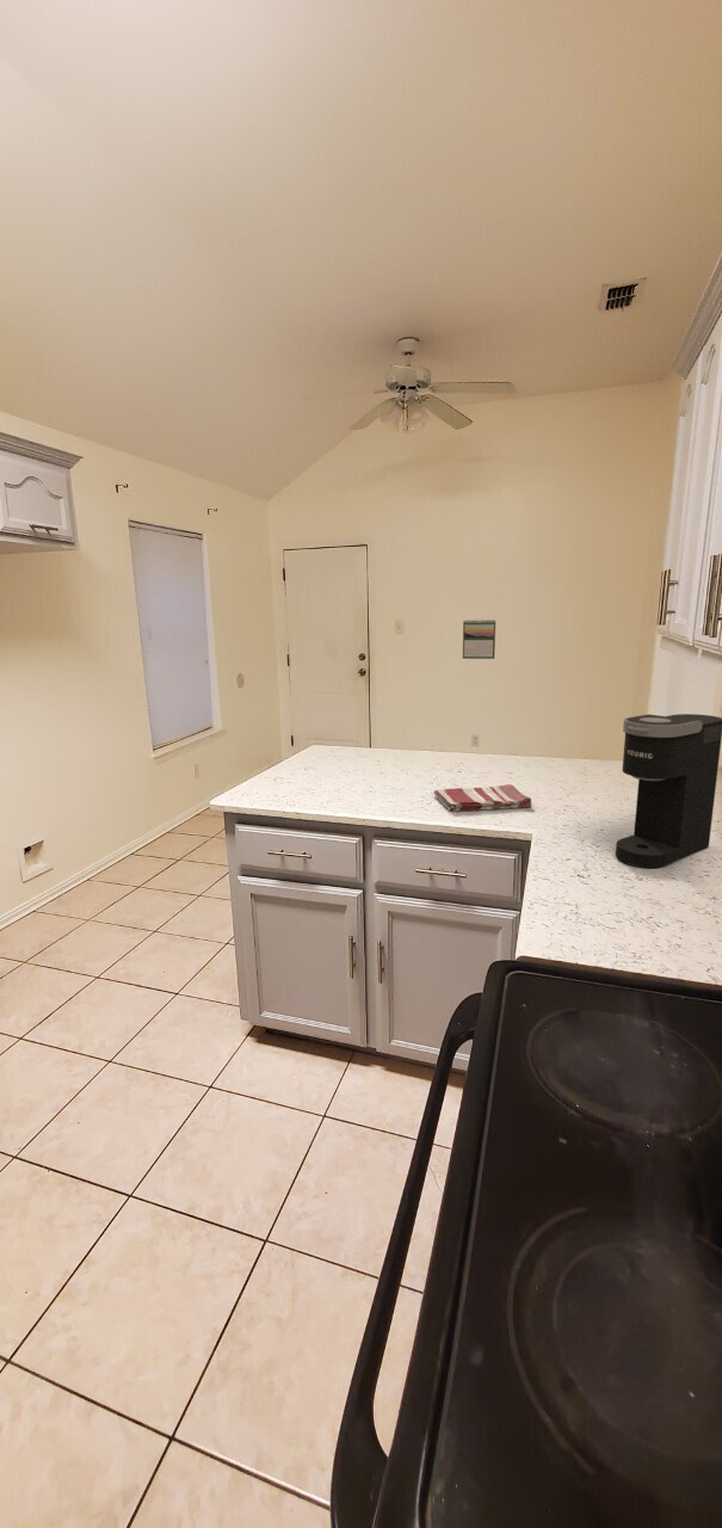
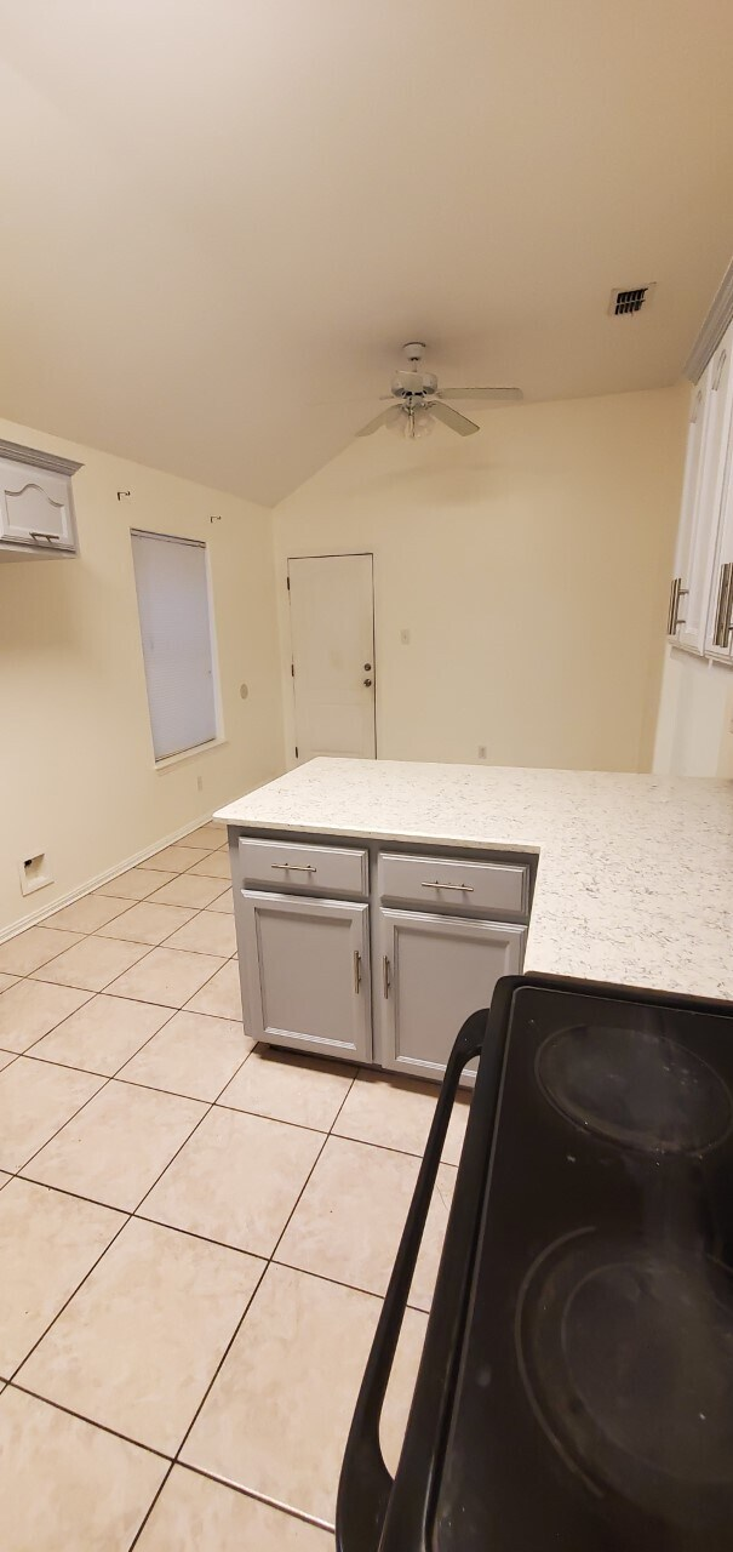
- calendar (479, 639)
- dish towel (481, 796)
- coffee maker (668, 784)
